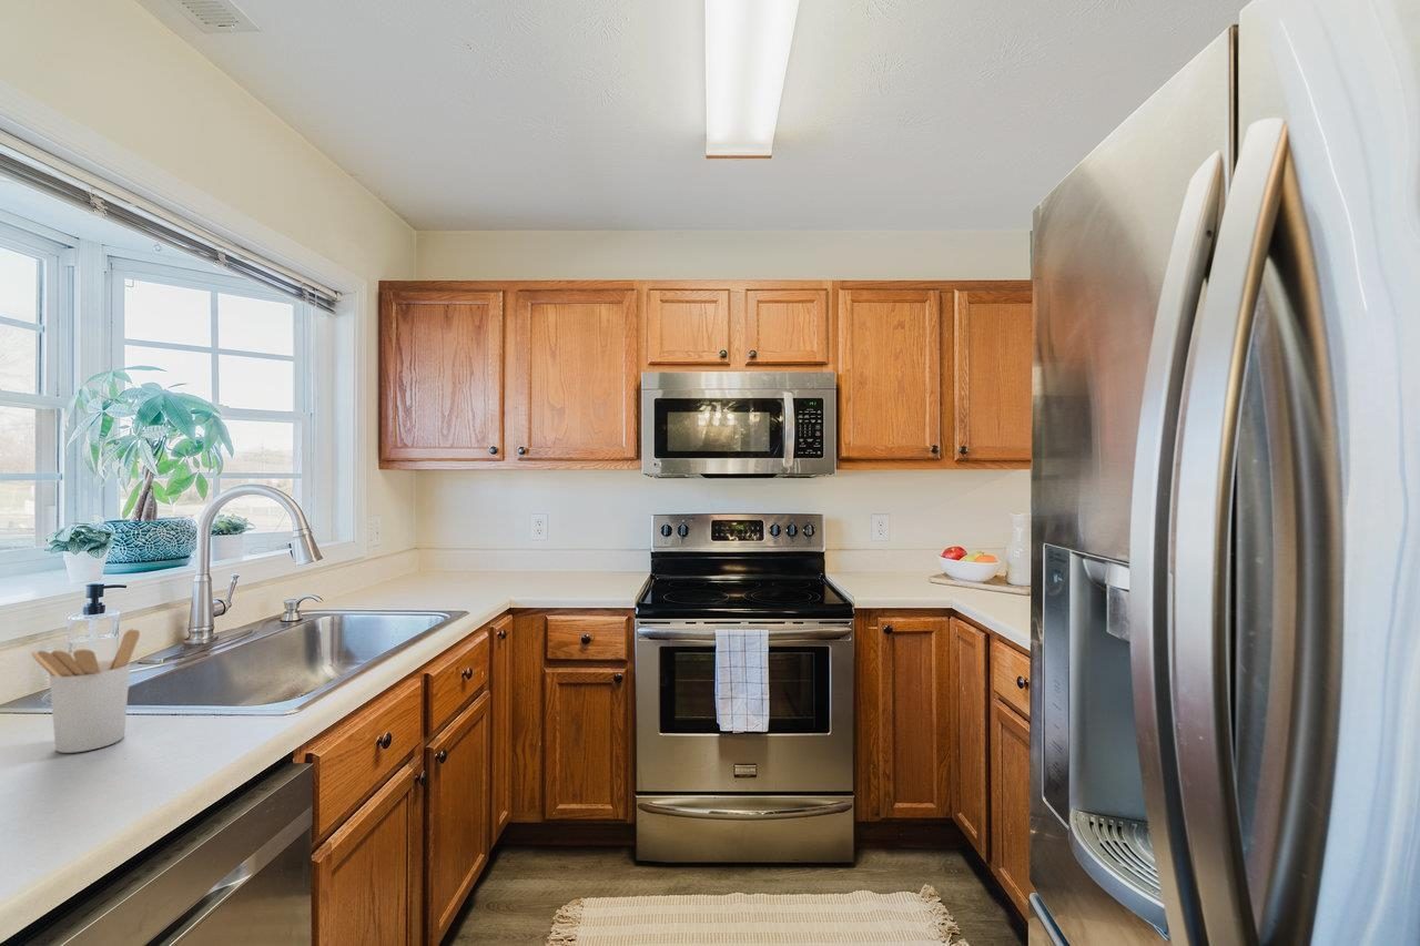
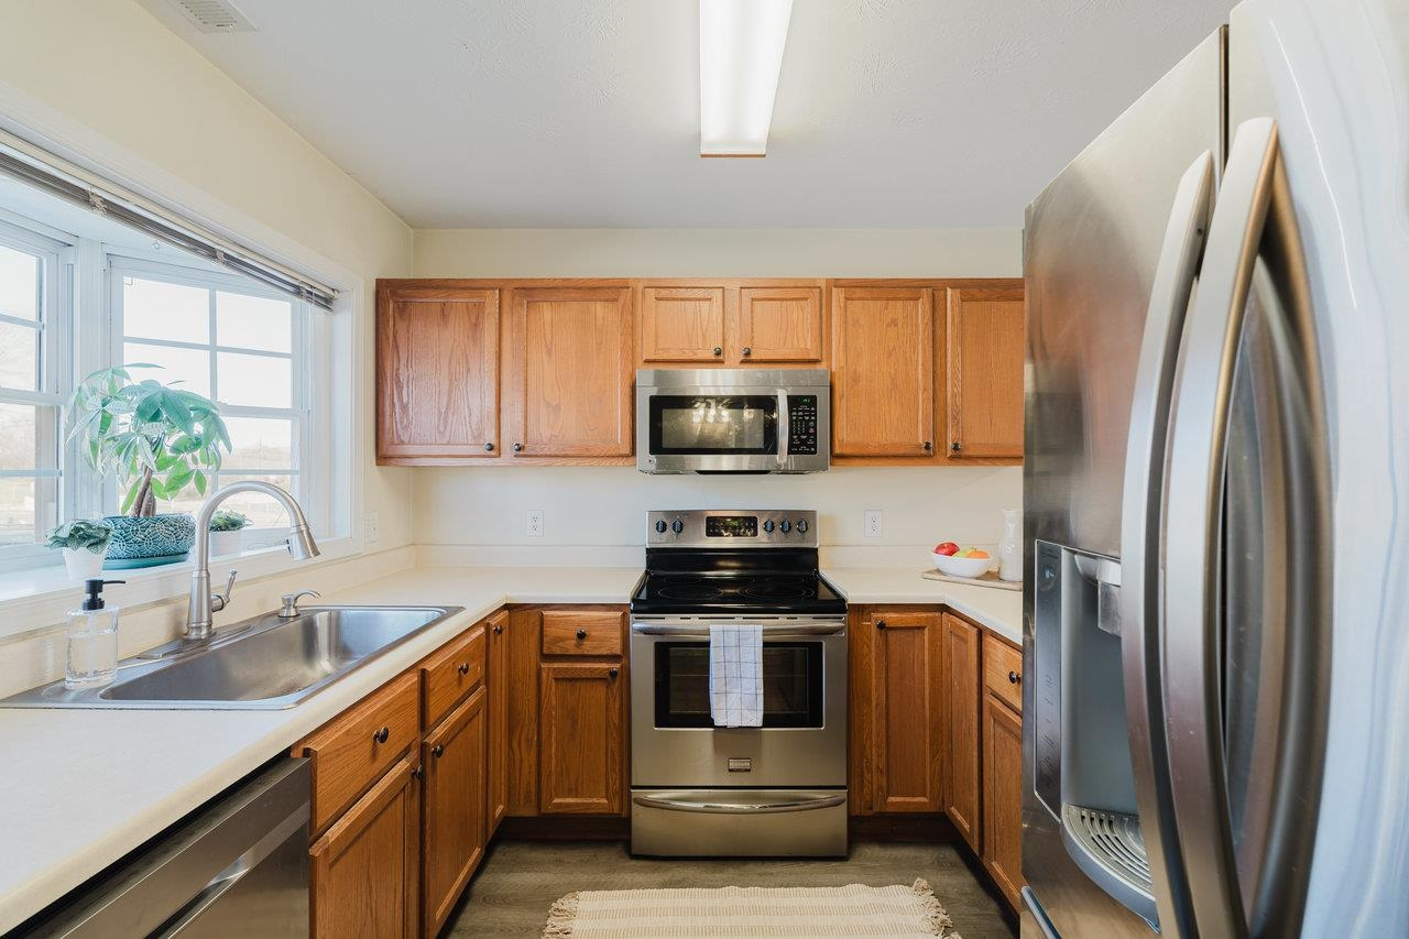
- utensil holder (83, 691)
